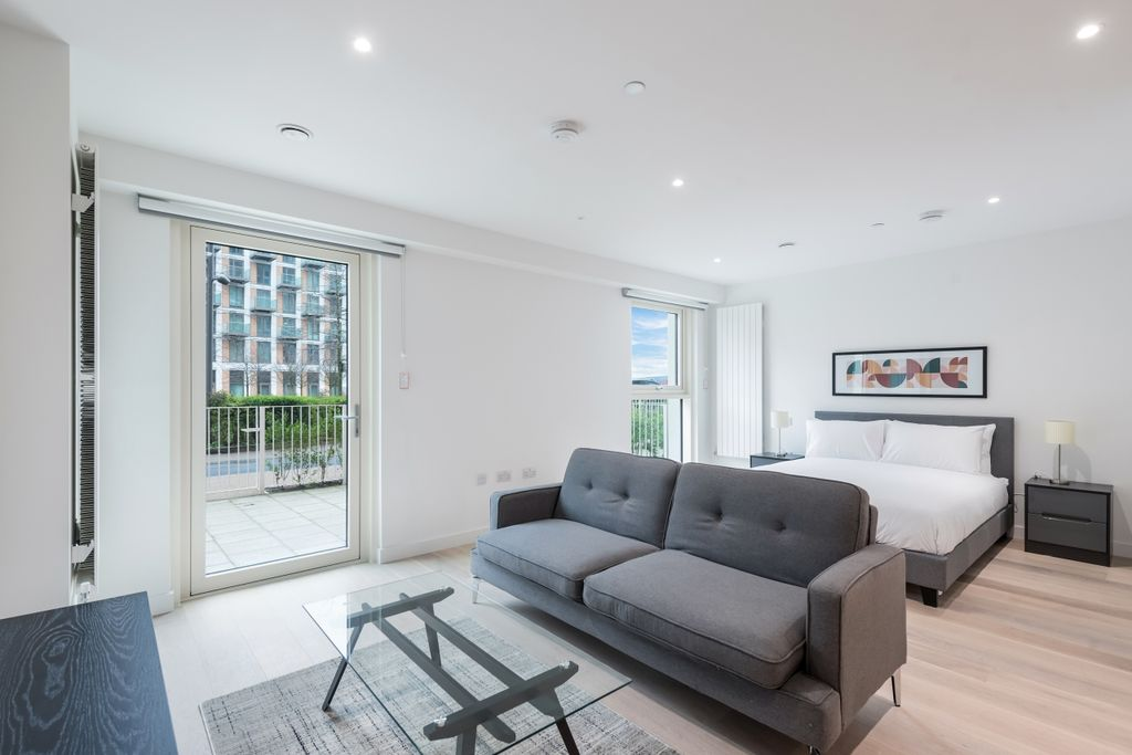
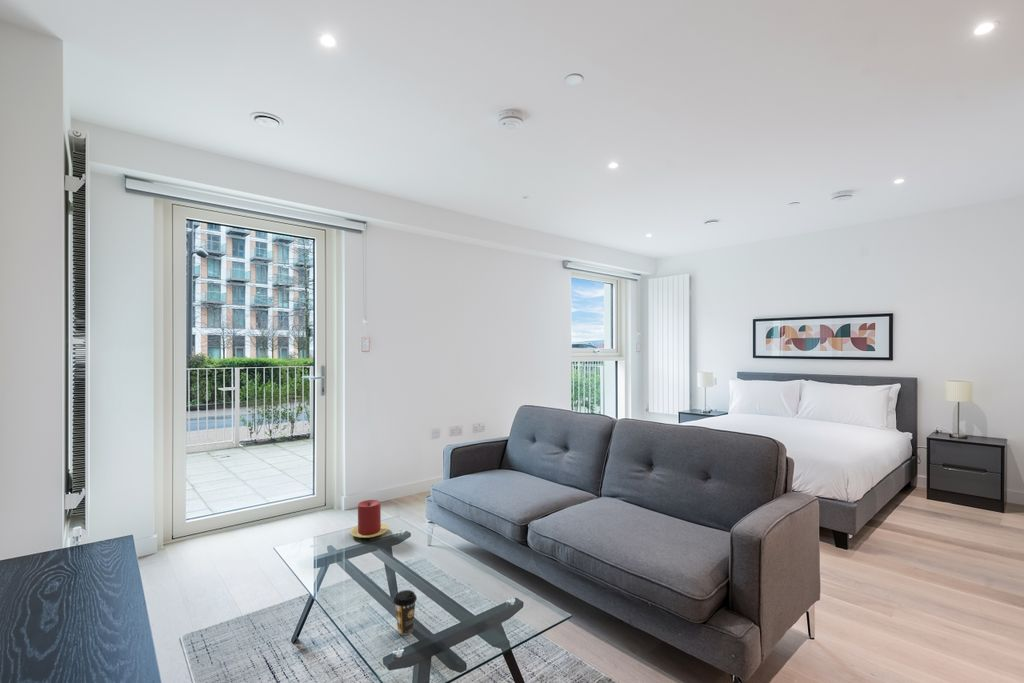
+ coffee cup (405, 612)
+ candle (369, 518)
